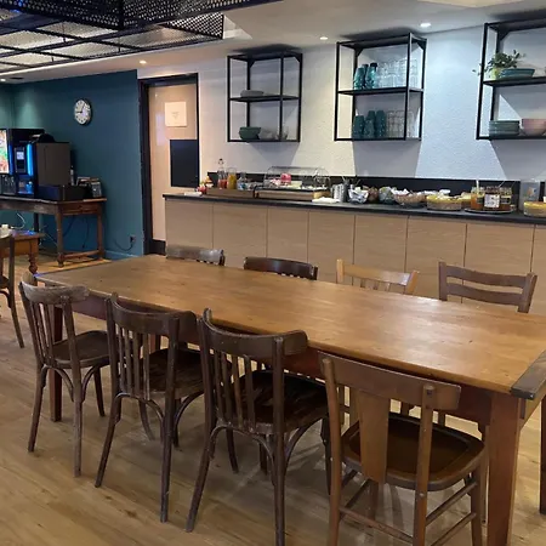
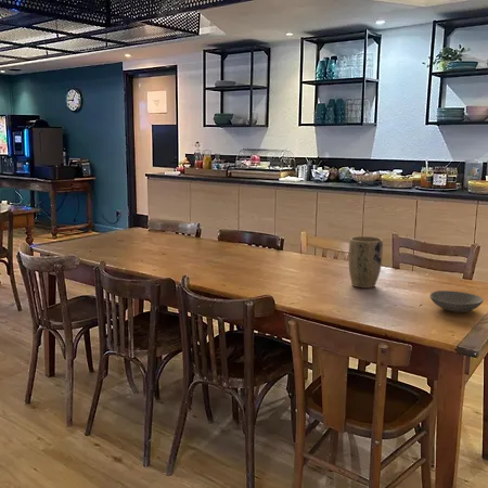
+ bowl (455, 303)
+ plant pot (364, 261)
